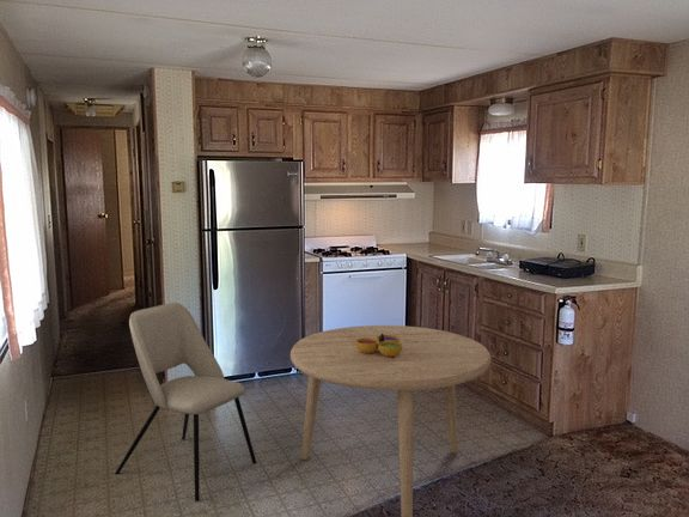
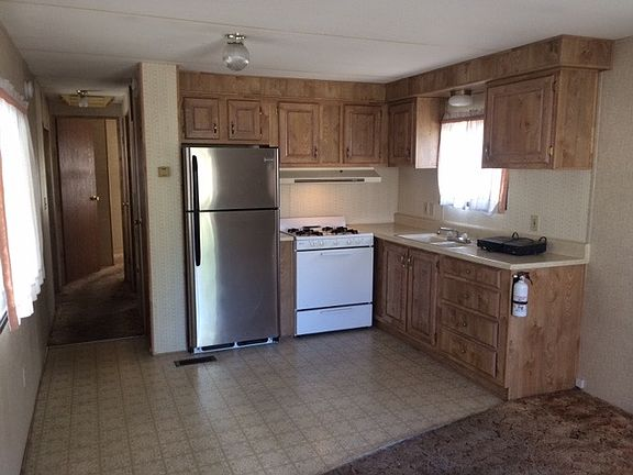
- dining chair (185, 390)
- decorative bowl (378, 341)
- dining table (398, 414)
